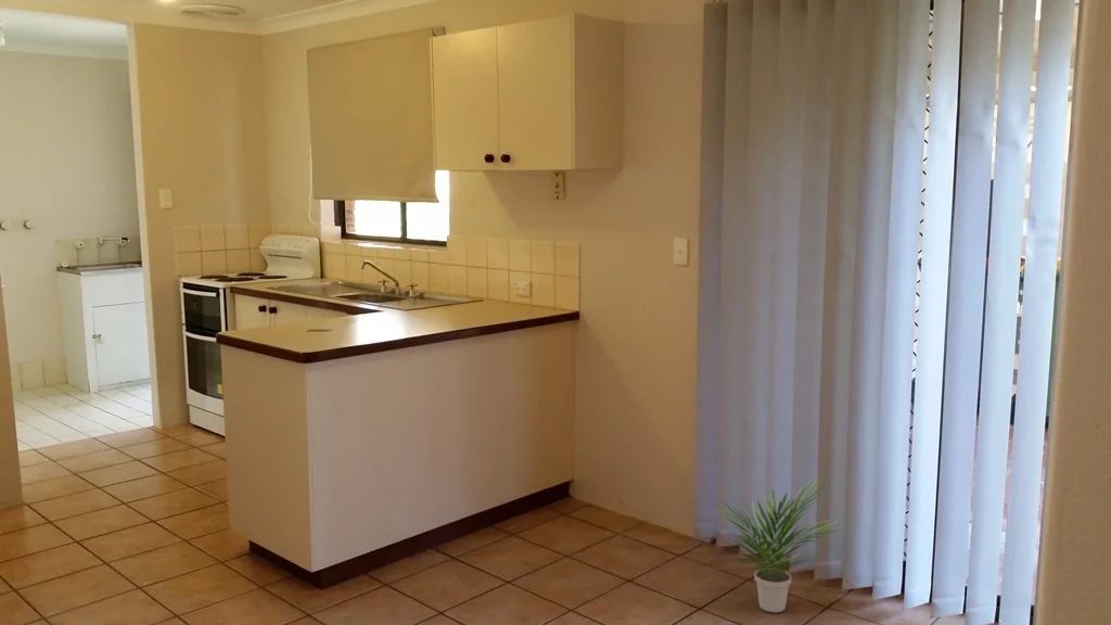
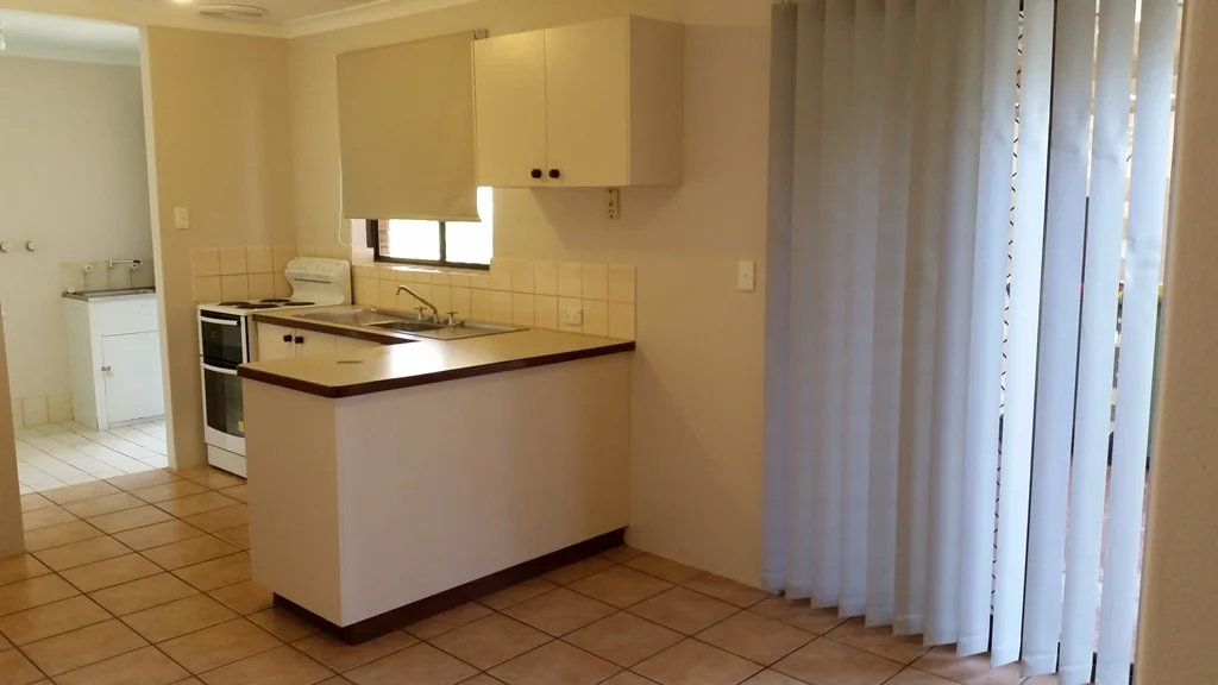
- potted plant (771, 543)
